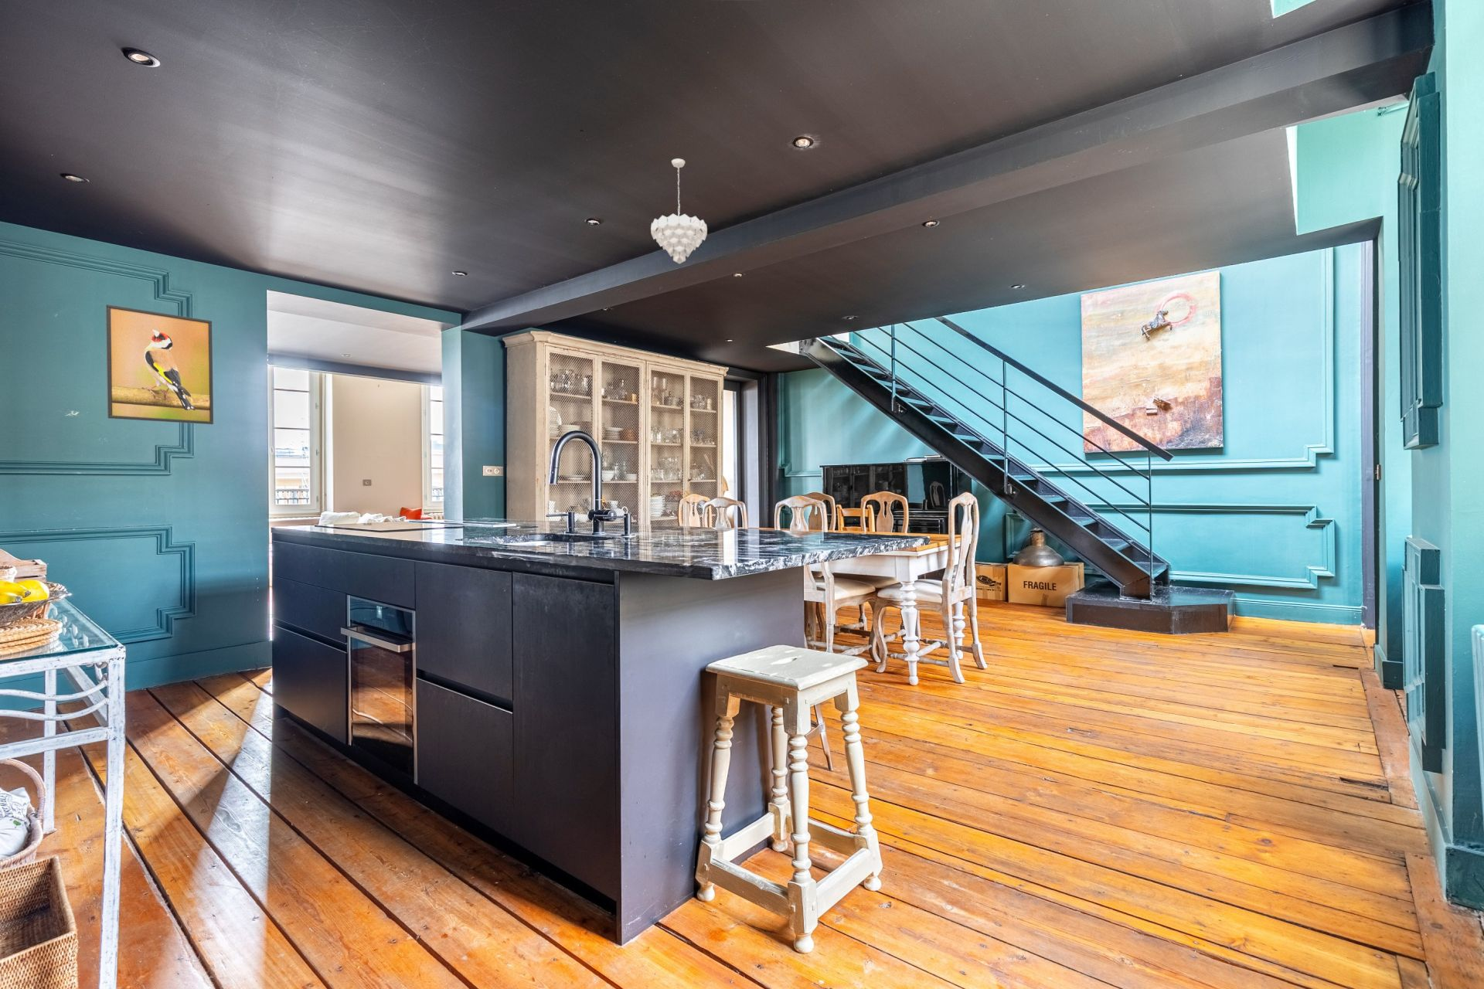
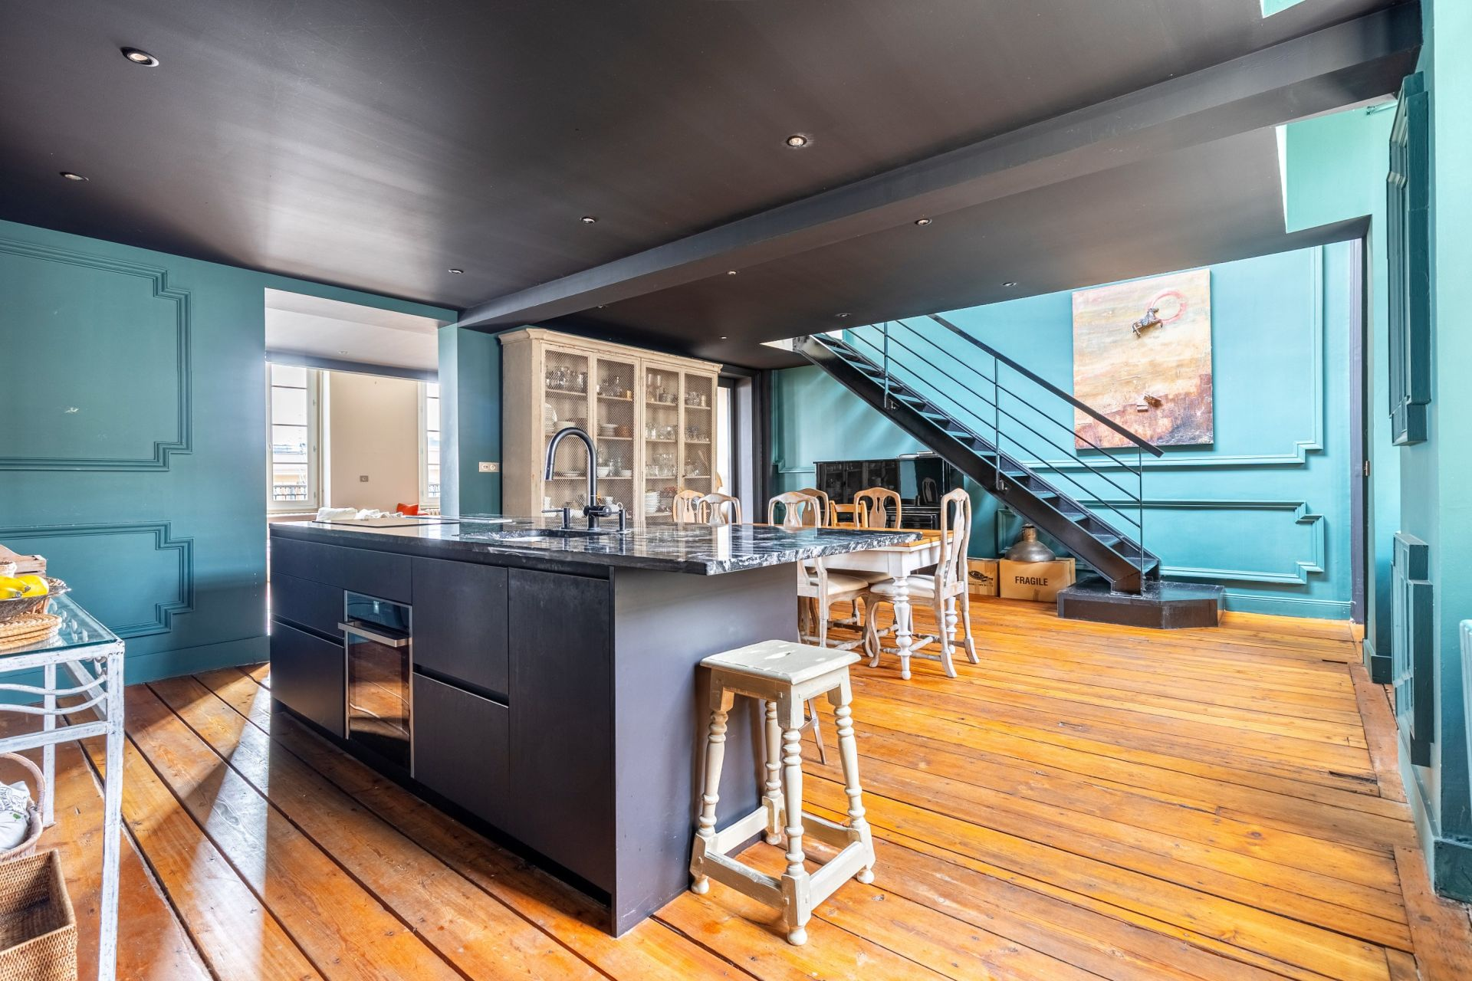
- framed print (161, 366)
- pendant light (679, 212)
